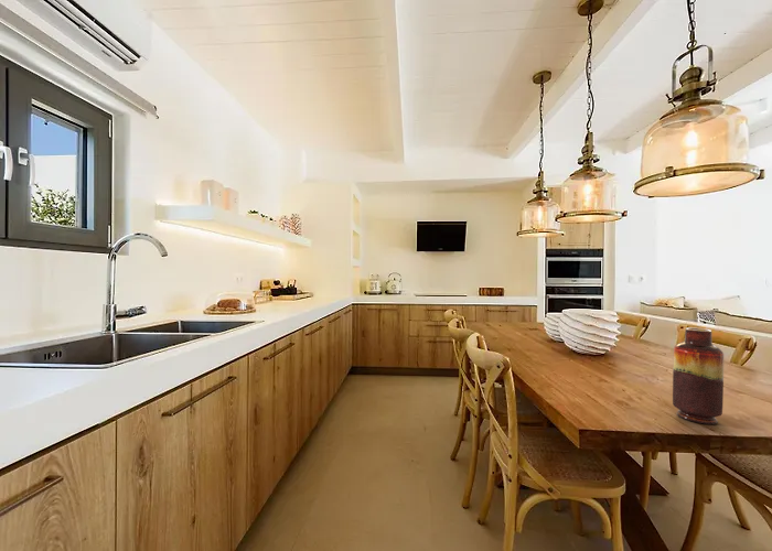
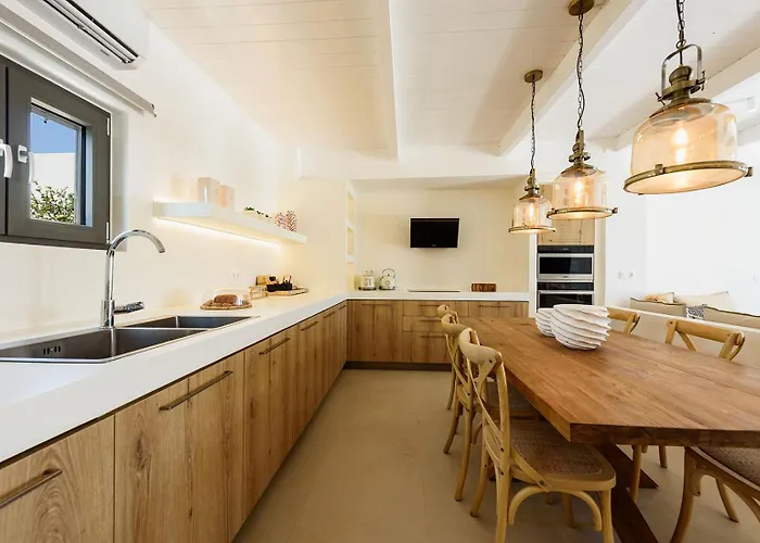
- vase (697, 374)
